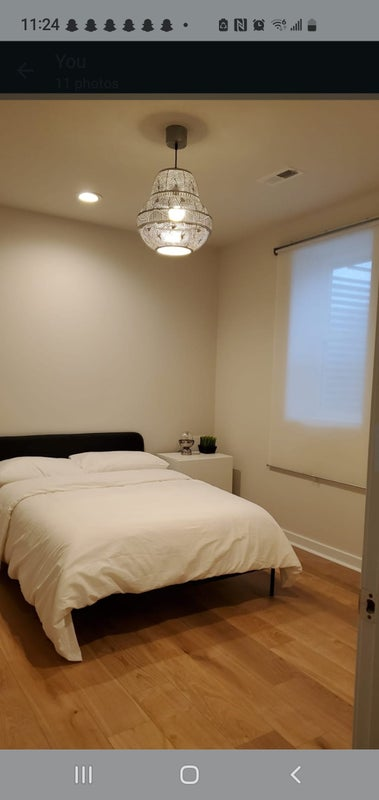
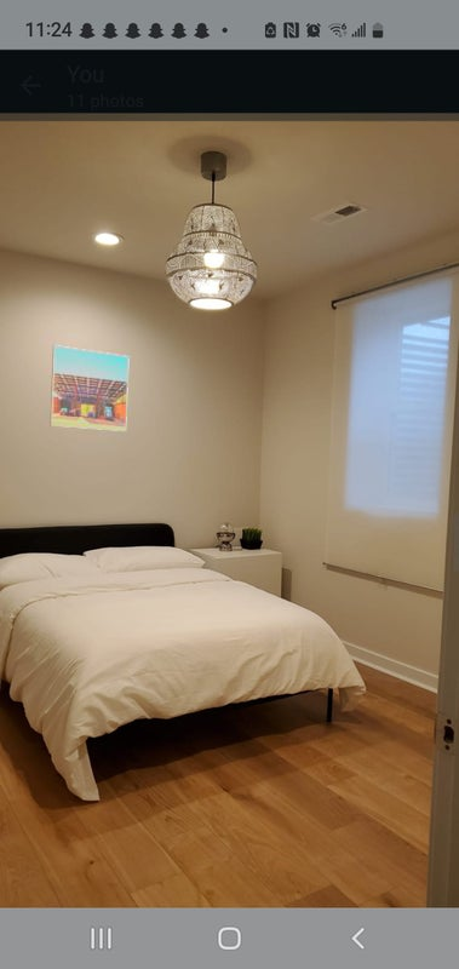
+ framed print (90, 389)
